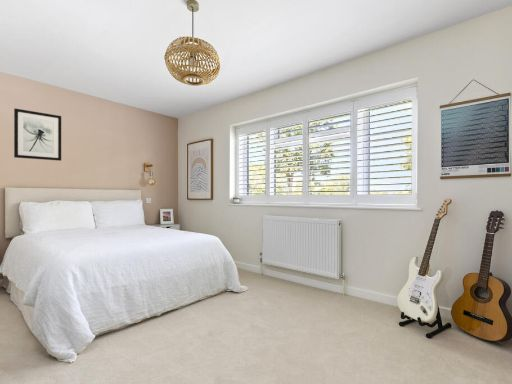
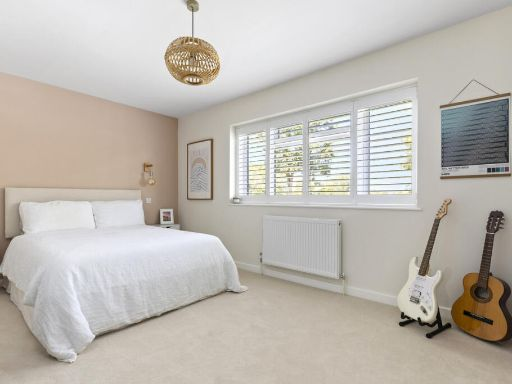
- wall art (38, 135)
